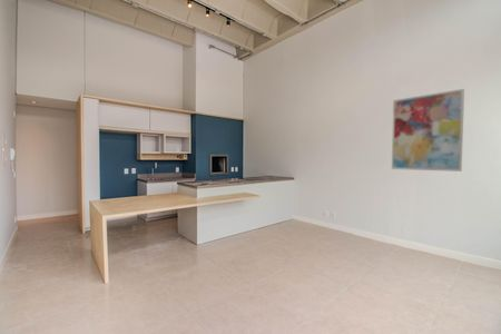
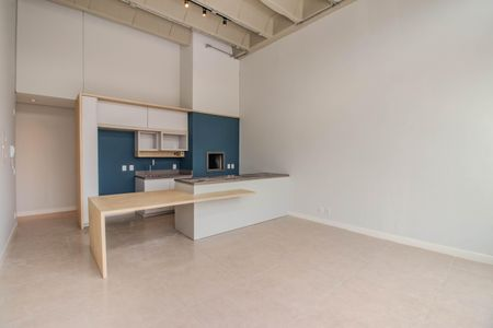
- wall art (424, 132)
